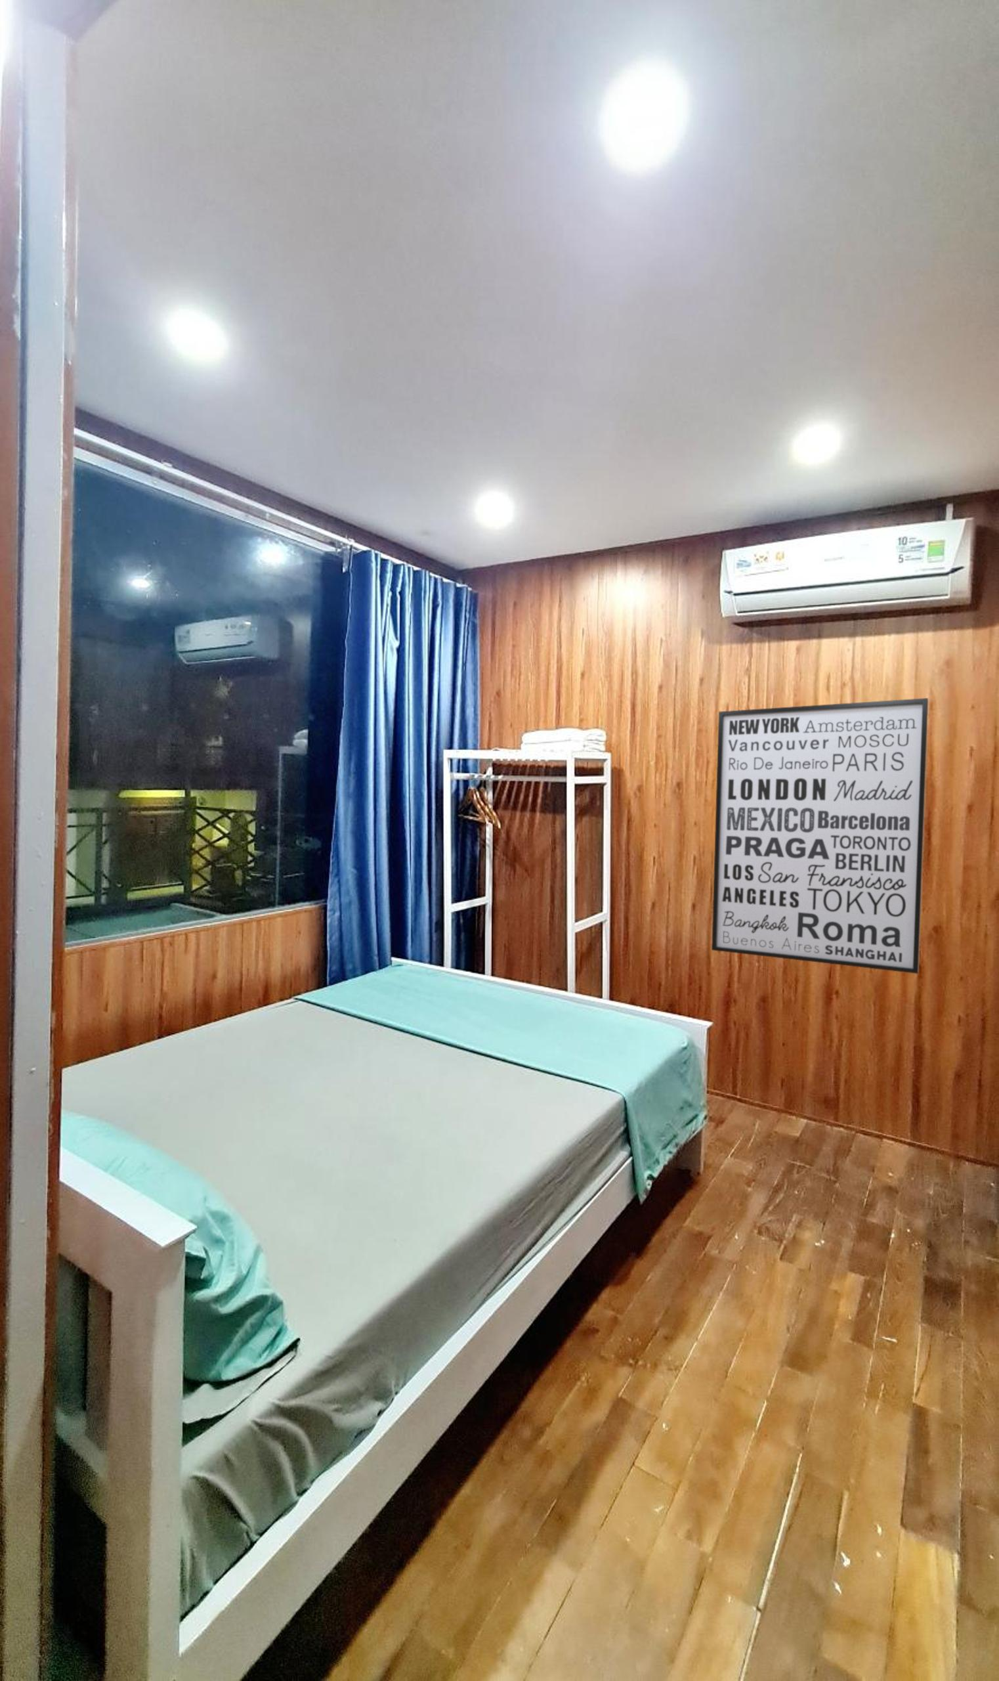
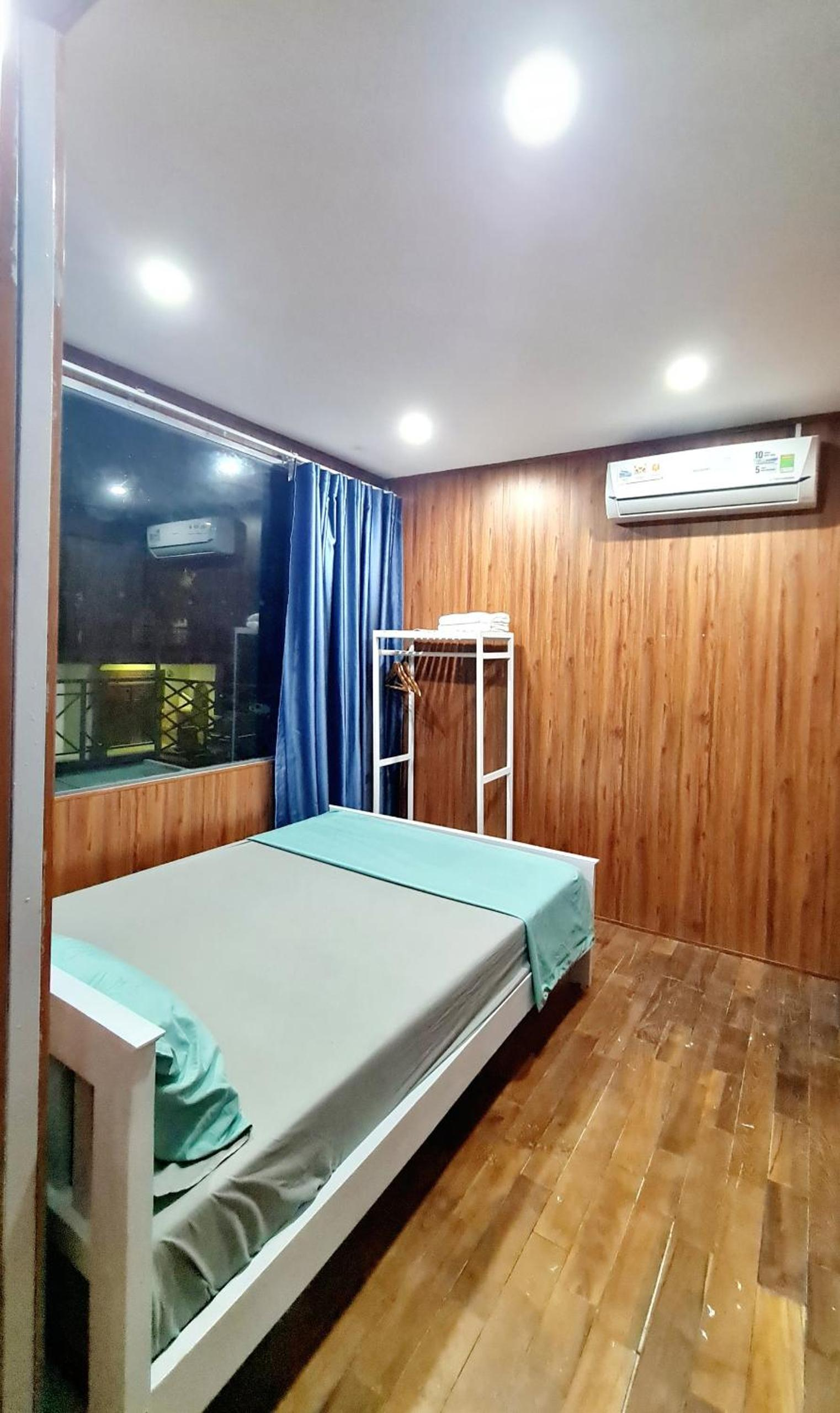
- wall art (812, 833)
